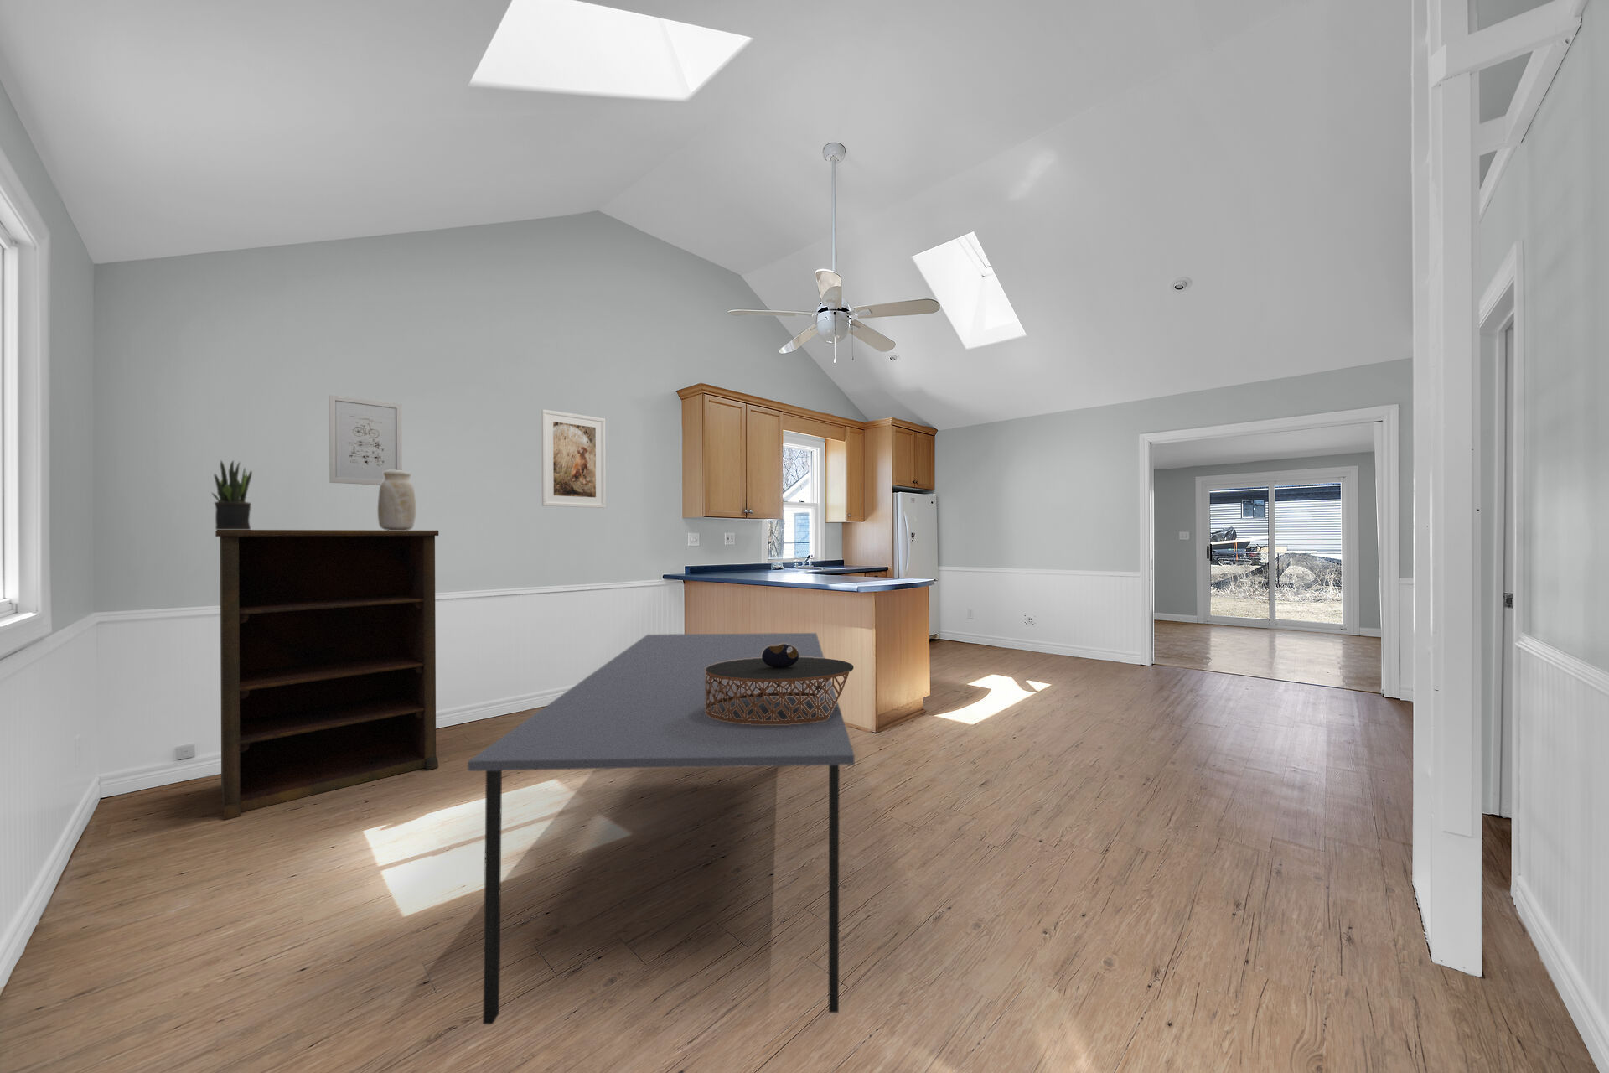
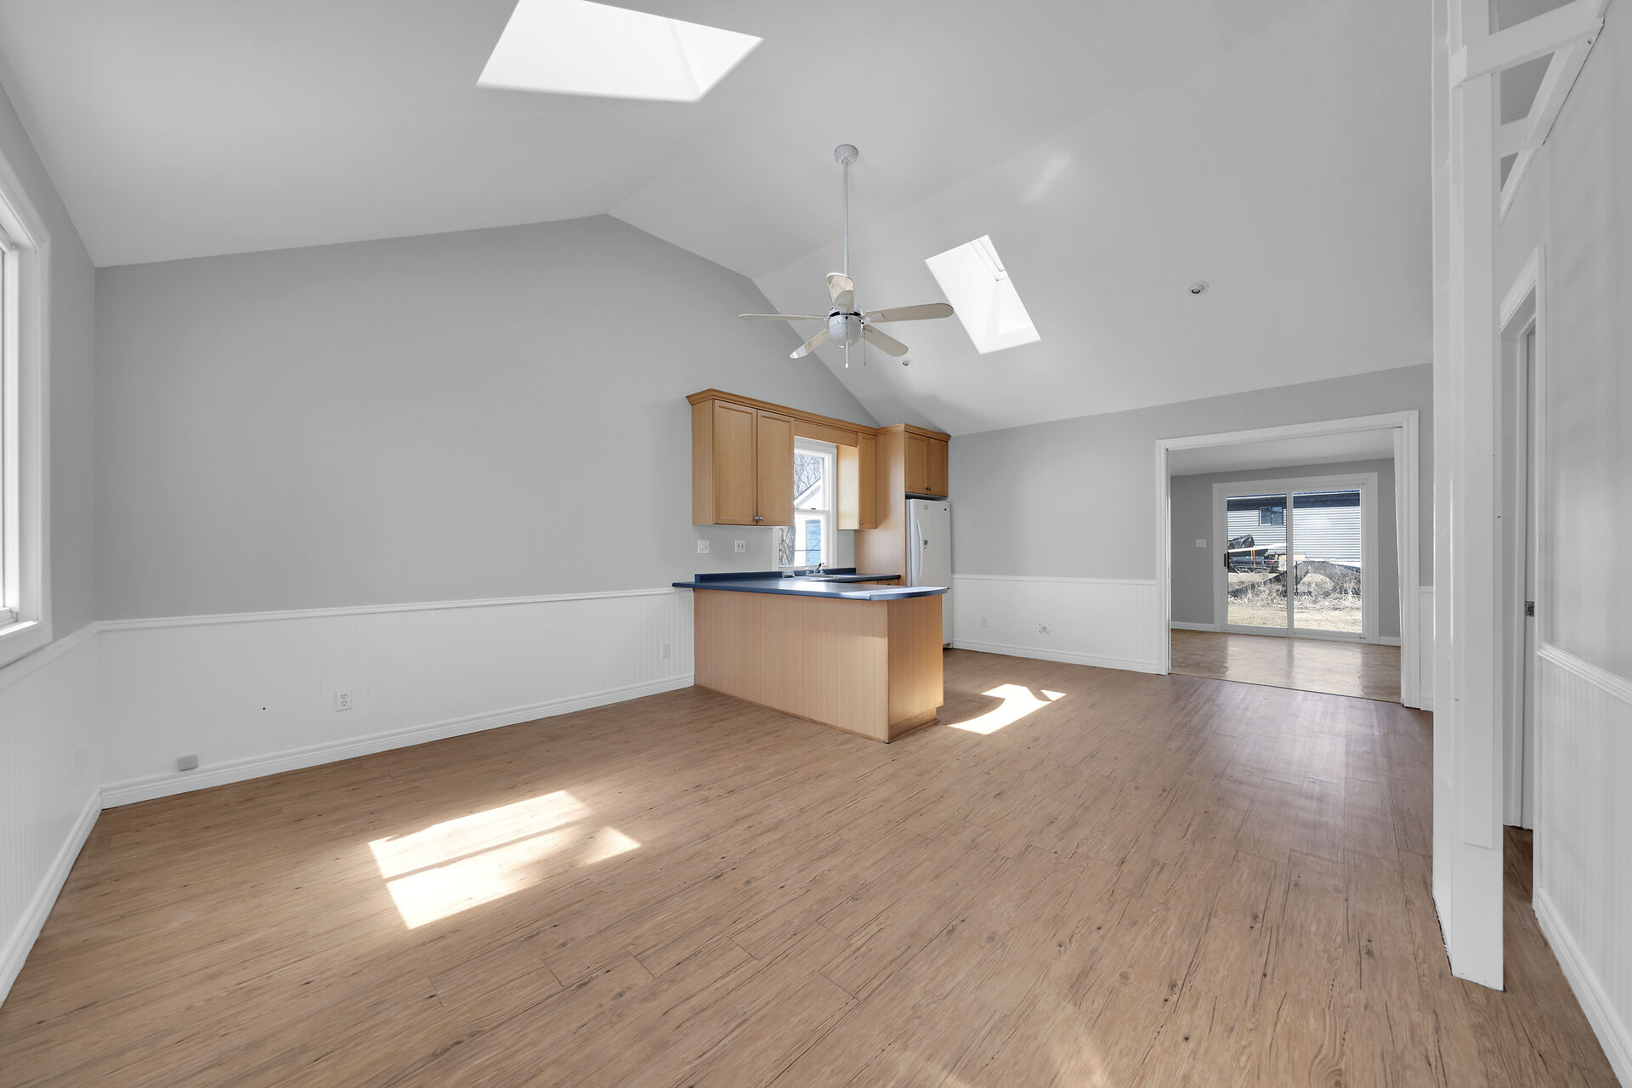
- vase (396, 501)
- wall art (366, 442)
- shelving unit (333, 653)
- potted plant (232, 495)
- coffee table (779, 675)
- dining table (711, 753)
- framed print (573, 460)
